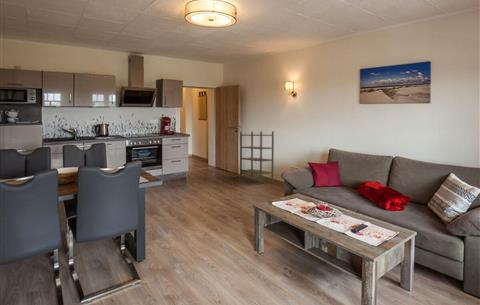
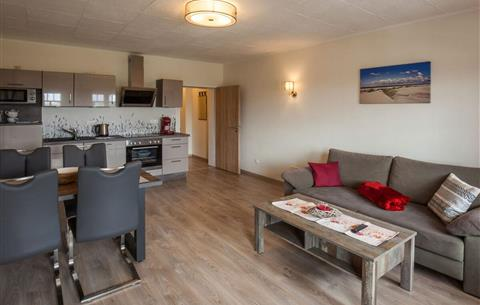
- bookshelf (256, 158)
